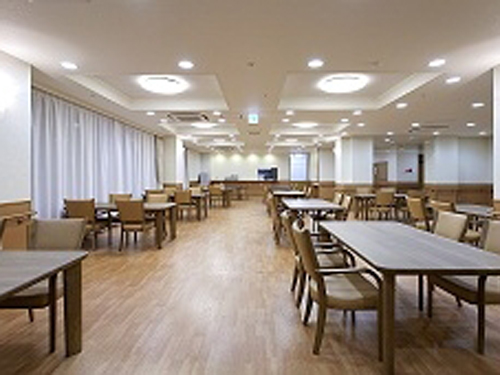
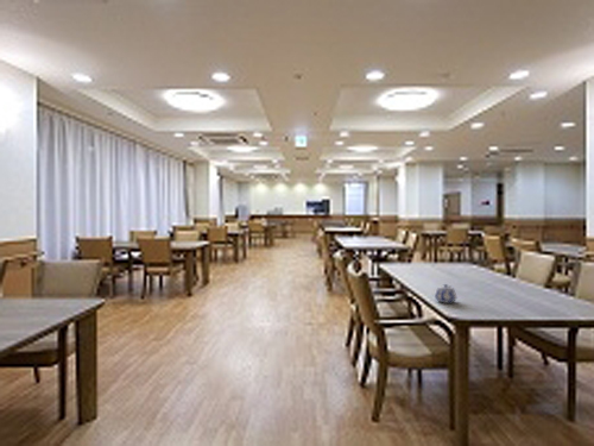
+ teapot (446, 293)
